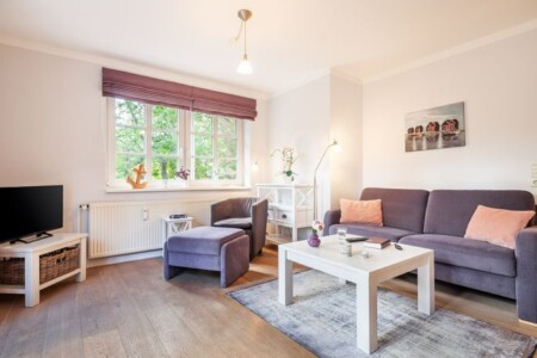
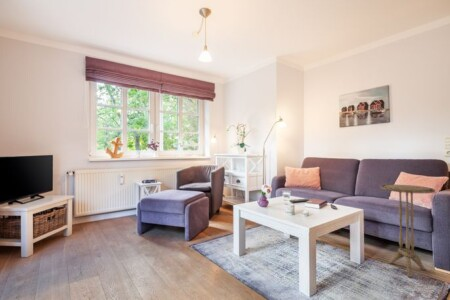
+ side table (407, 228)
